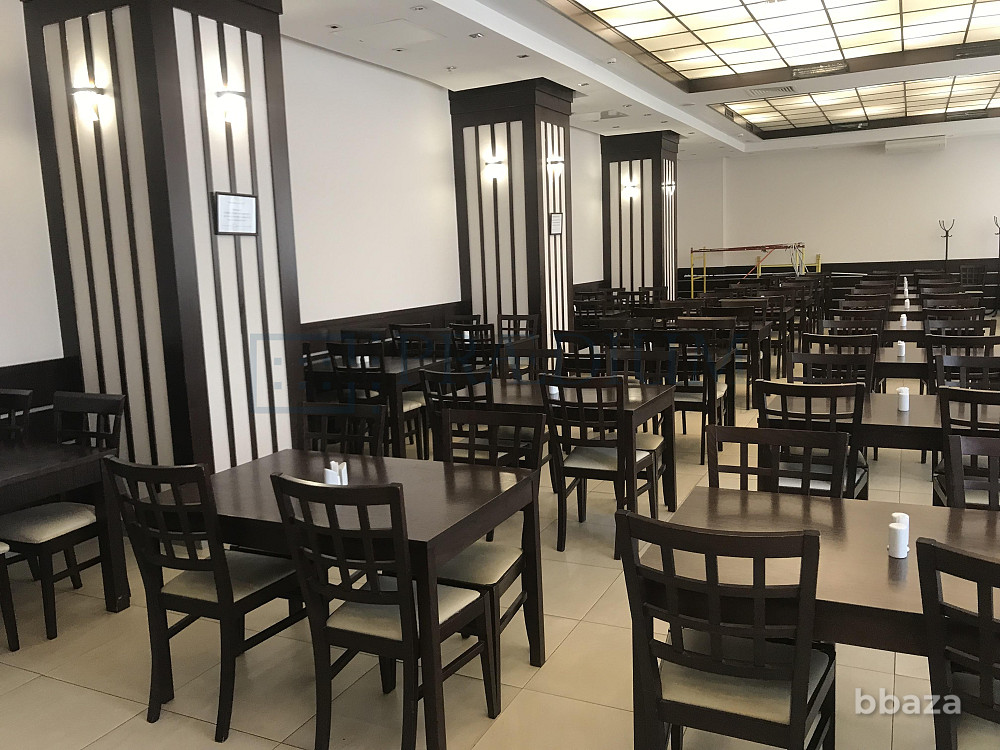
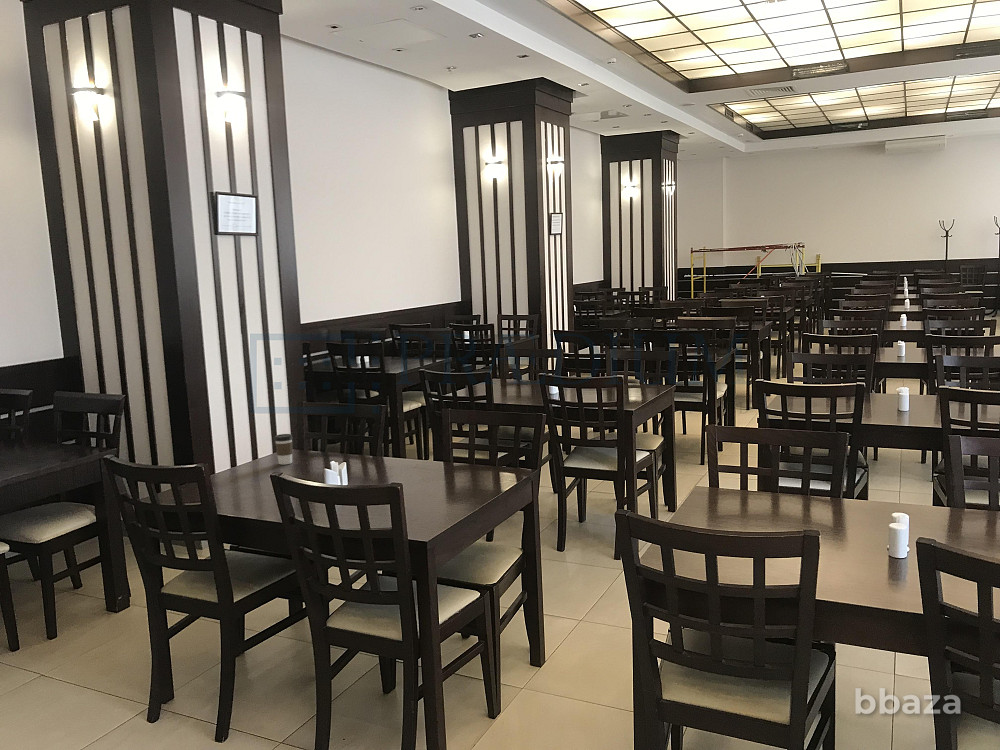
+ coffee cup (284, 449)
